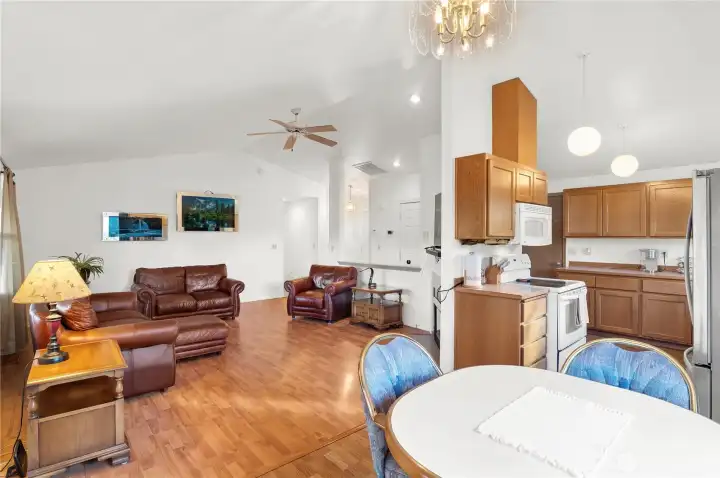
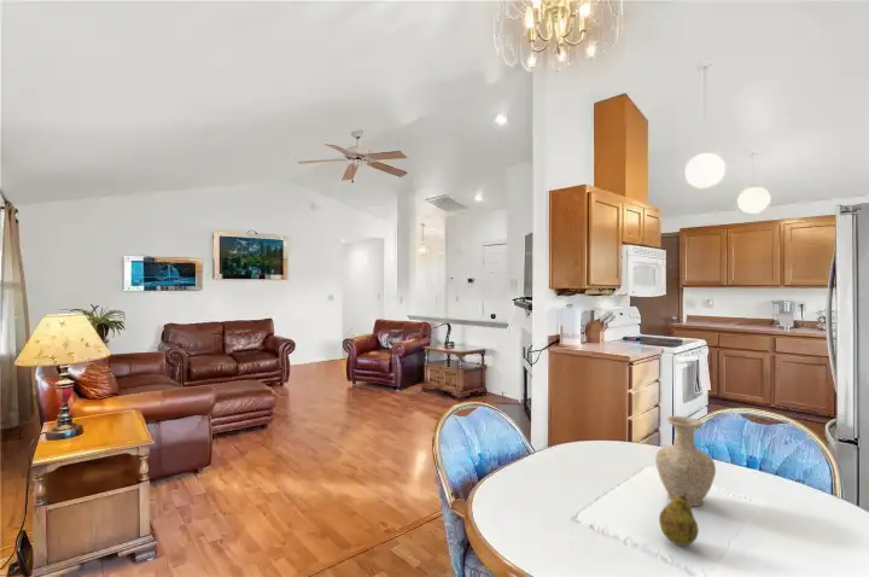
+ vase (684, 459)
+ fruit (677, 517)
